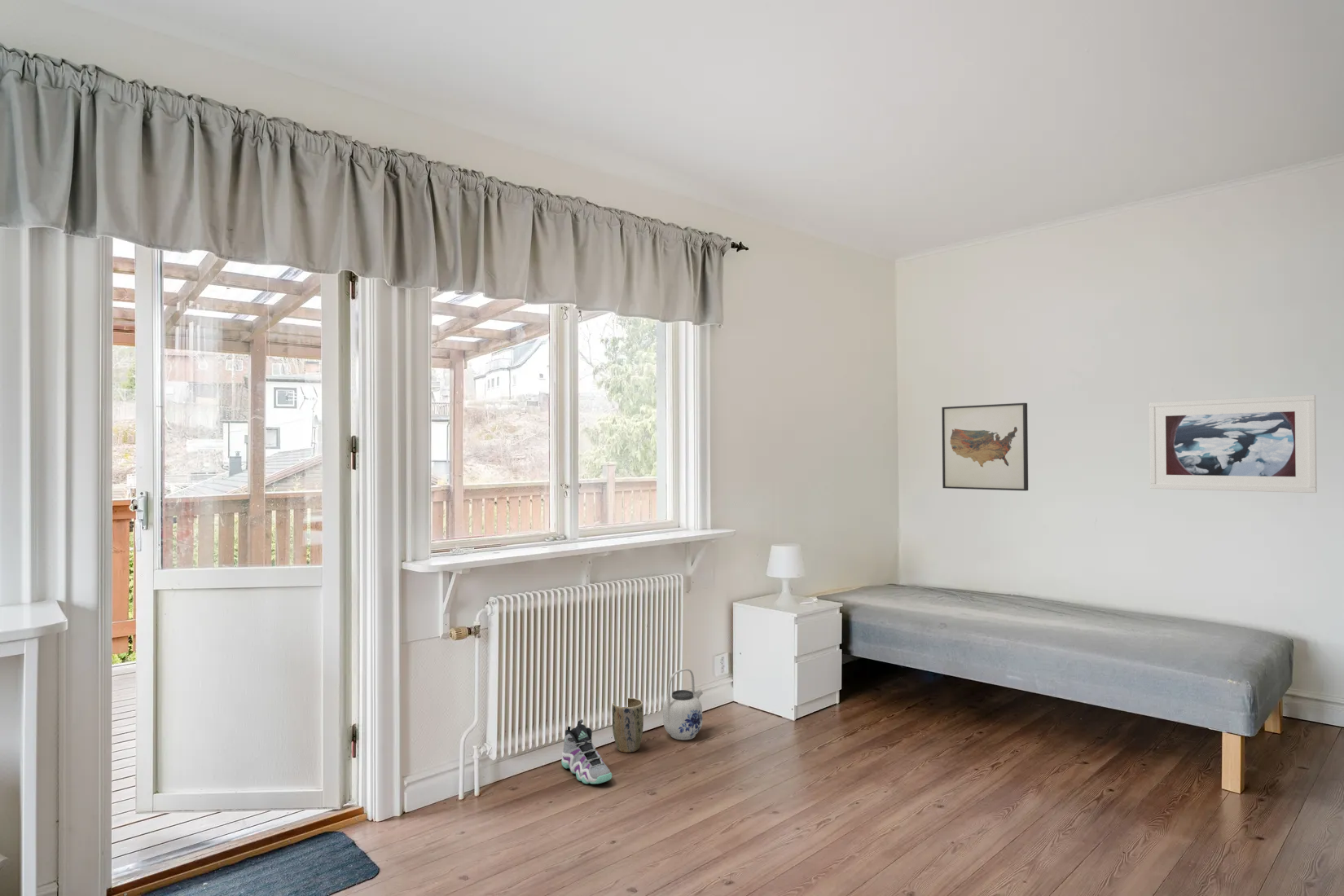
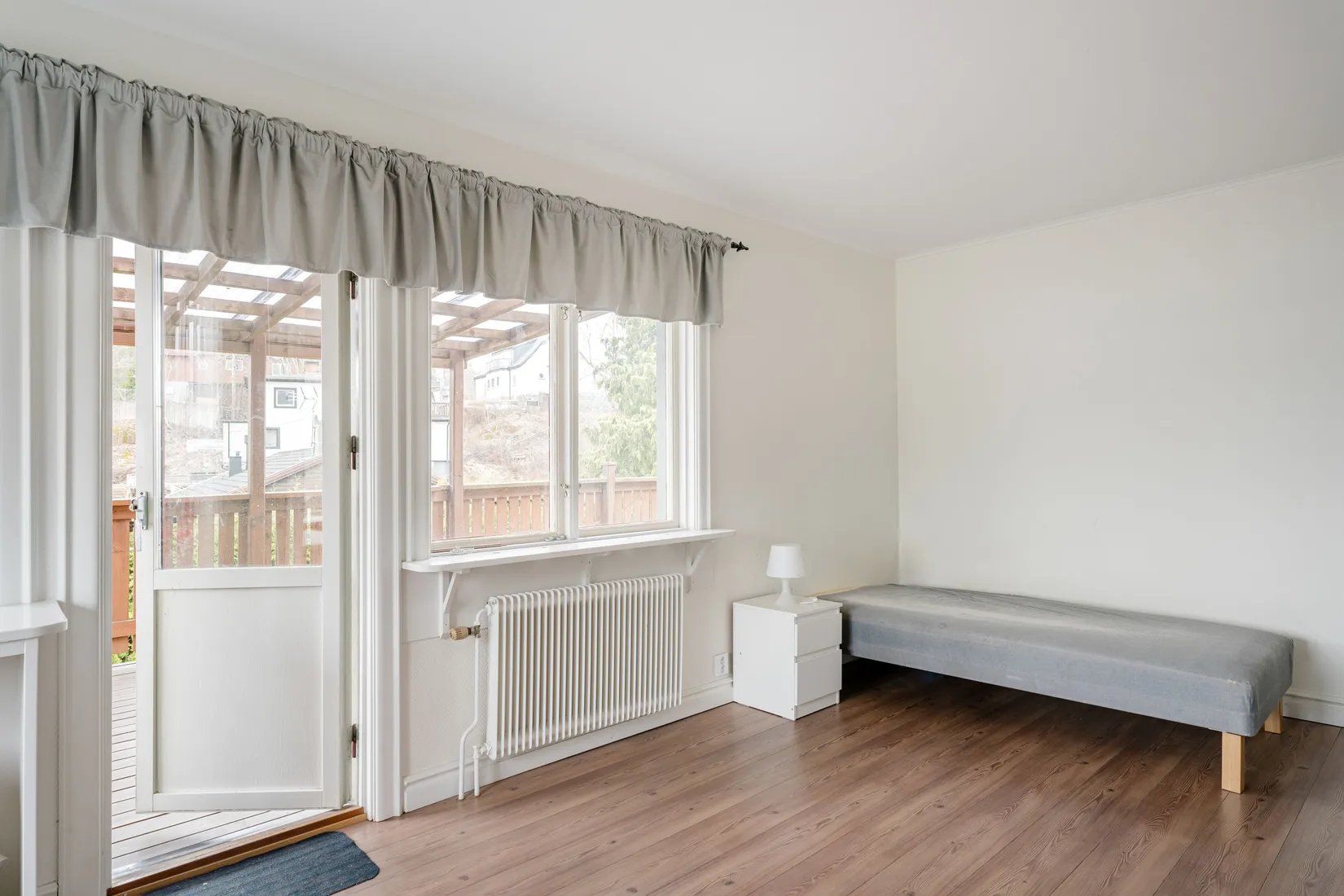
- teapot (684, 701)
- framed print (1228, 445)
- sneaker (584, 747)
- wall art (983, 447)
- plant pot (627, 725)
